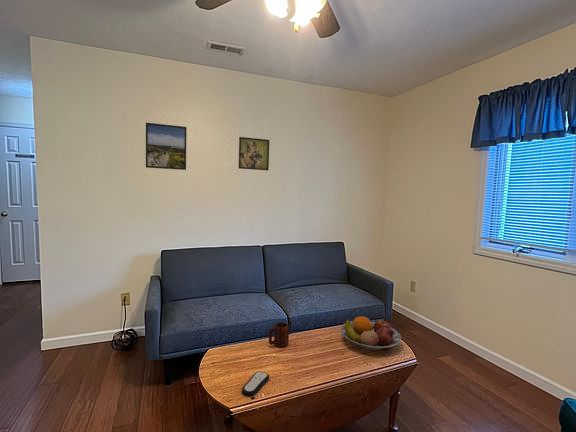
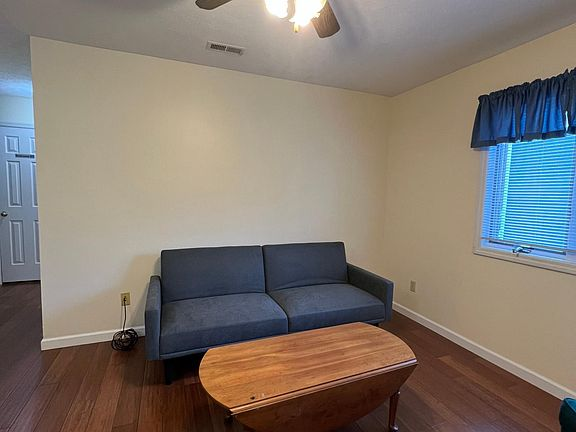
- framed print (166, 146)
- fruit bowl (370, 330)
- remote control (255, 382)
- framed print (254, 154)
- mug (278, 334)
